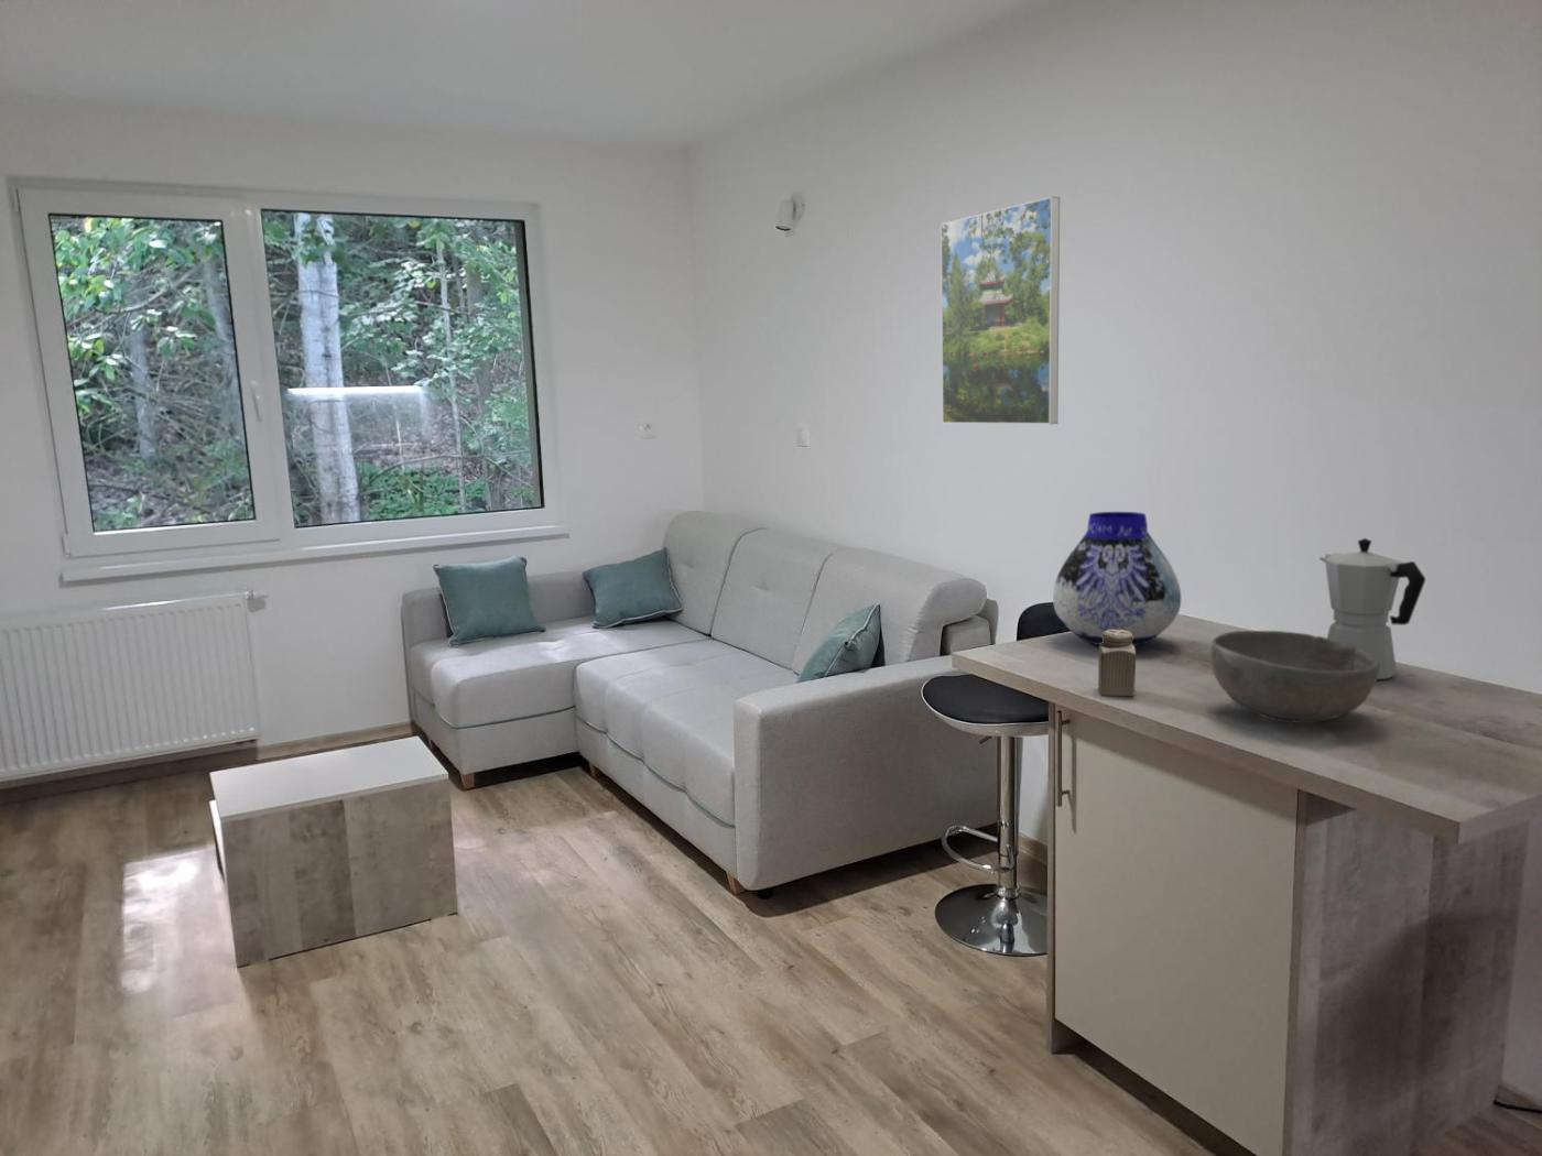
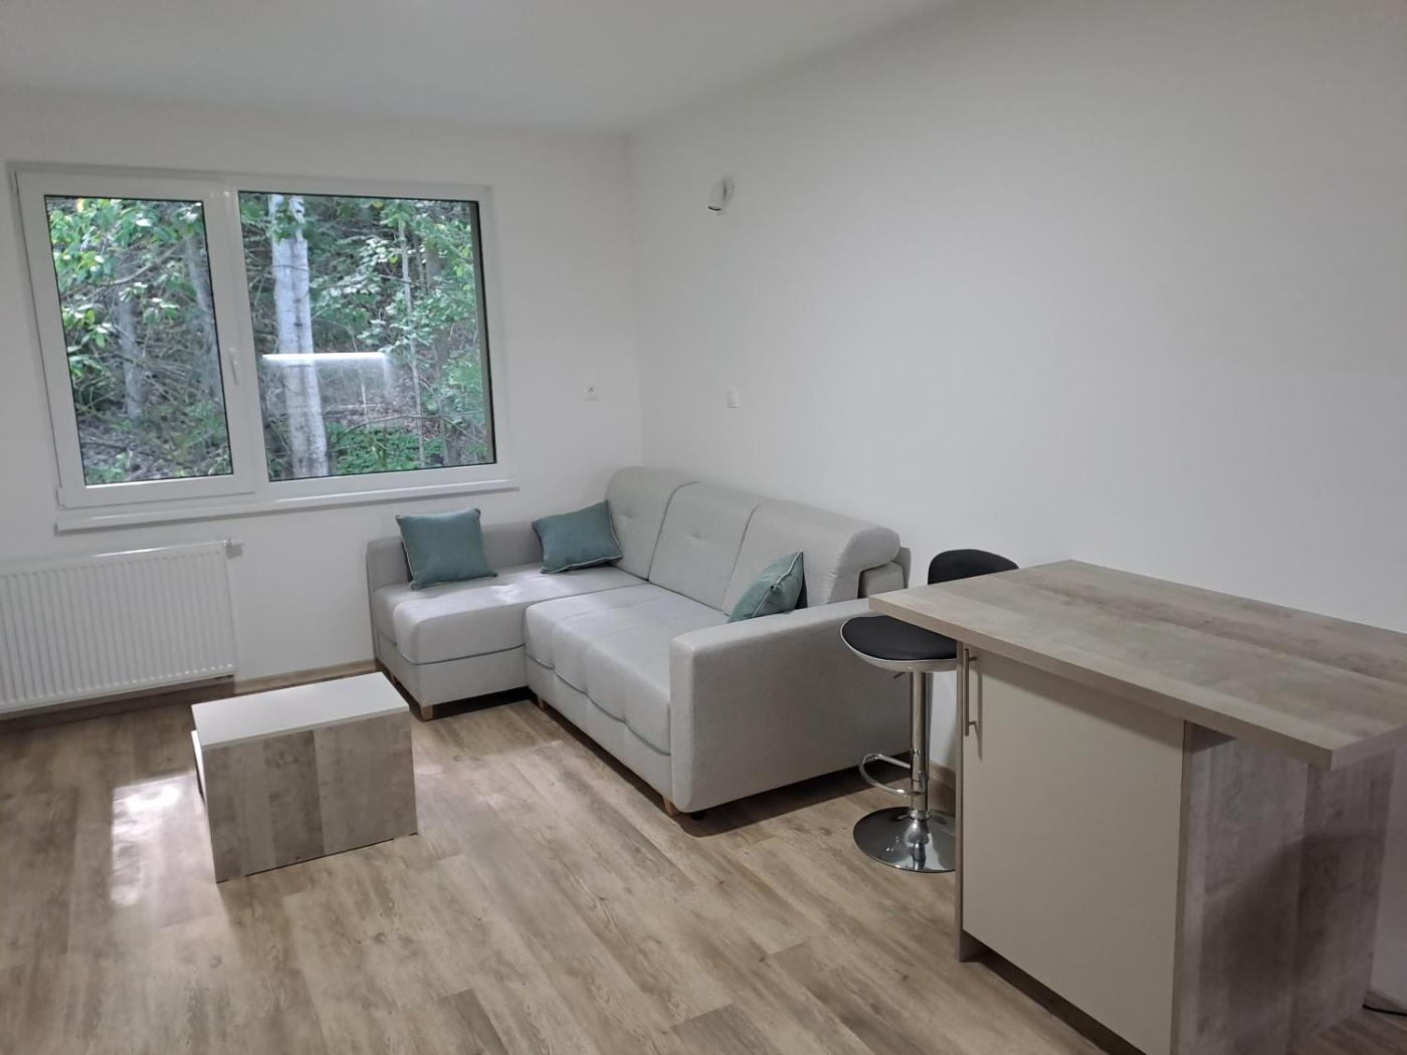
- salt shaker (1117, 661)
- vase (1116, 579)
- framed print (996, 318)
- bowl (1292, 679)
- moka pot (1367, 607)
